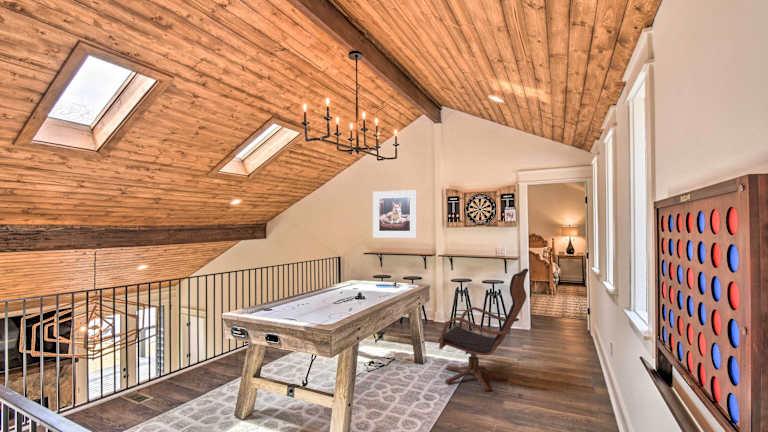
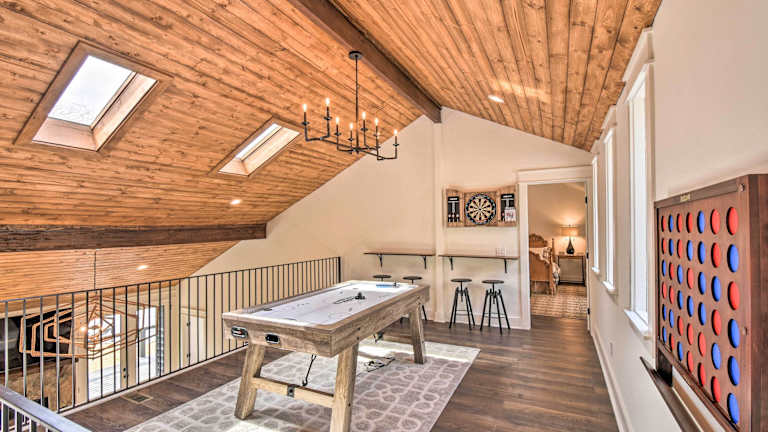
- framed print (394, 214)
- lounge chair (482, 327)
